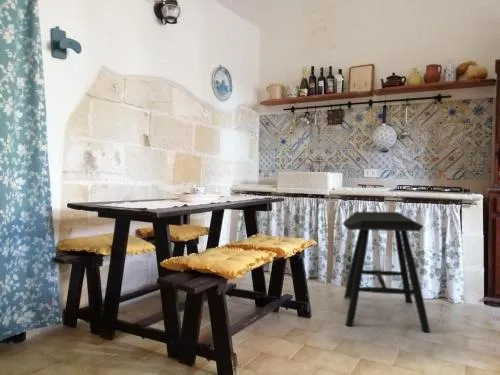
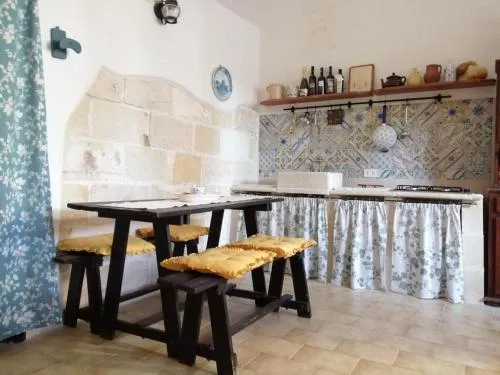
- stool (380, 270)
